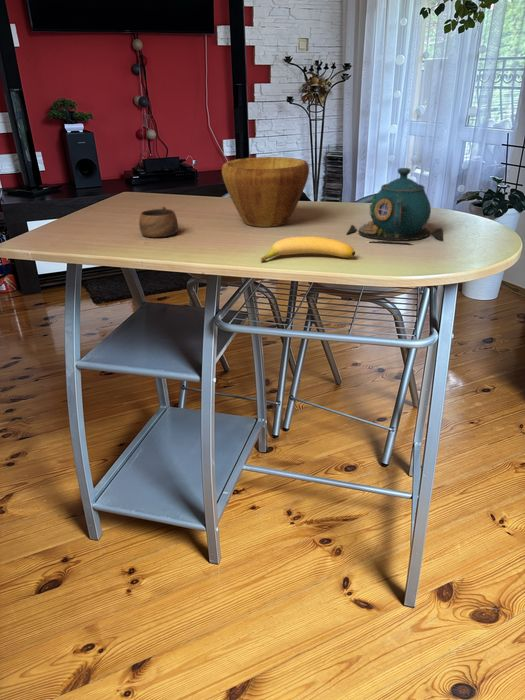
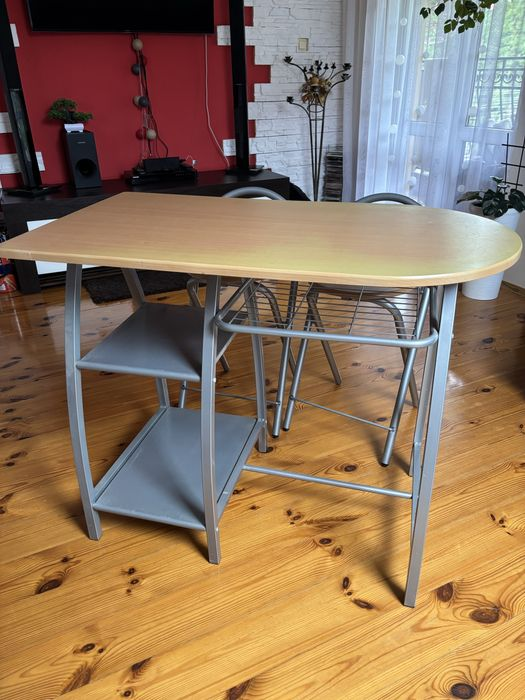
- bowl (265, 192)
- banana (308, 248)
- cup (161, 221)
- teapot (397, 201)
